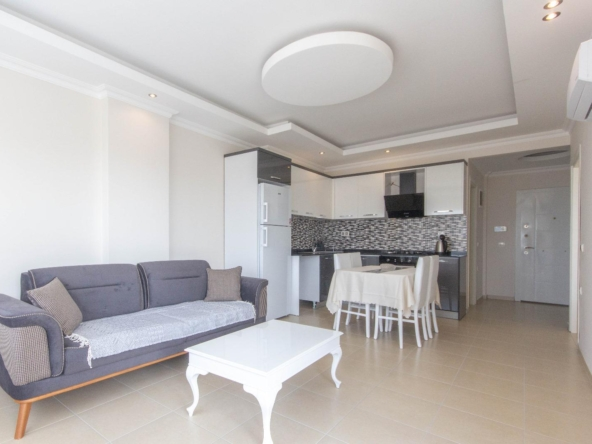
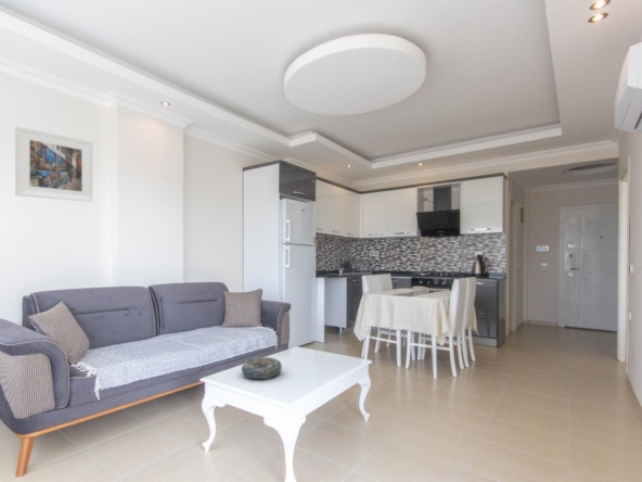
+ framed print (56, 166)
+ decorative bowl (261, 367)
